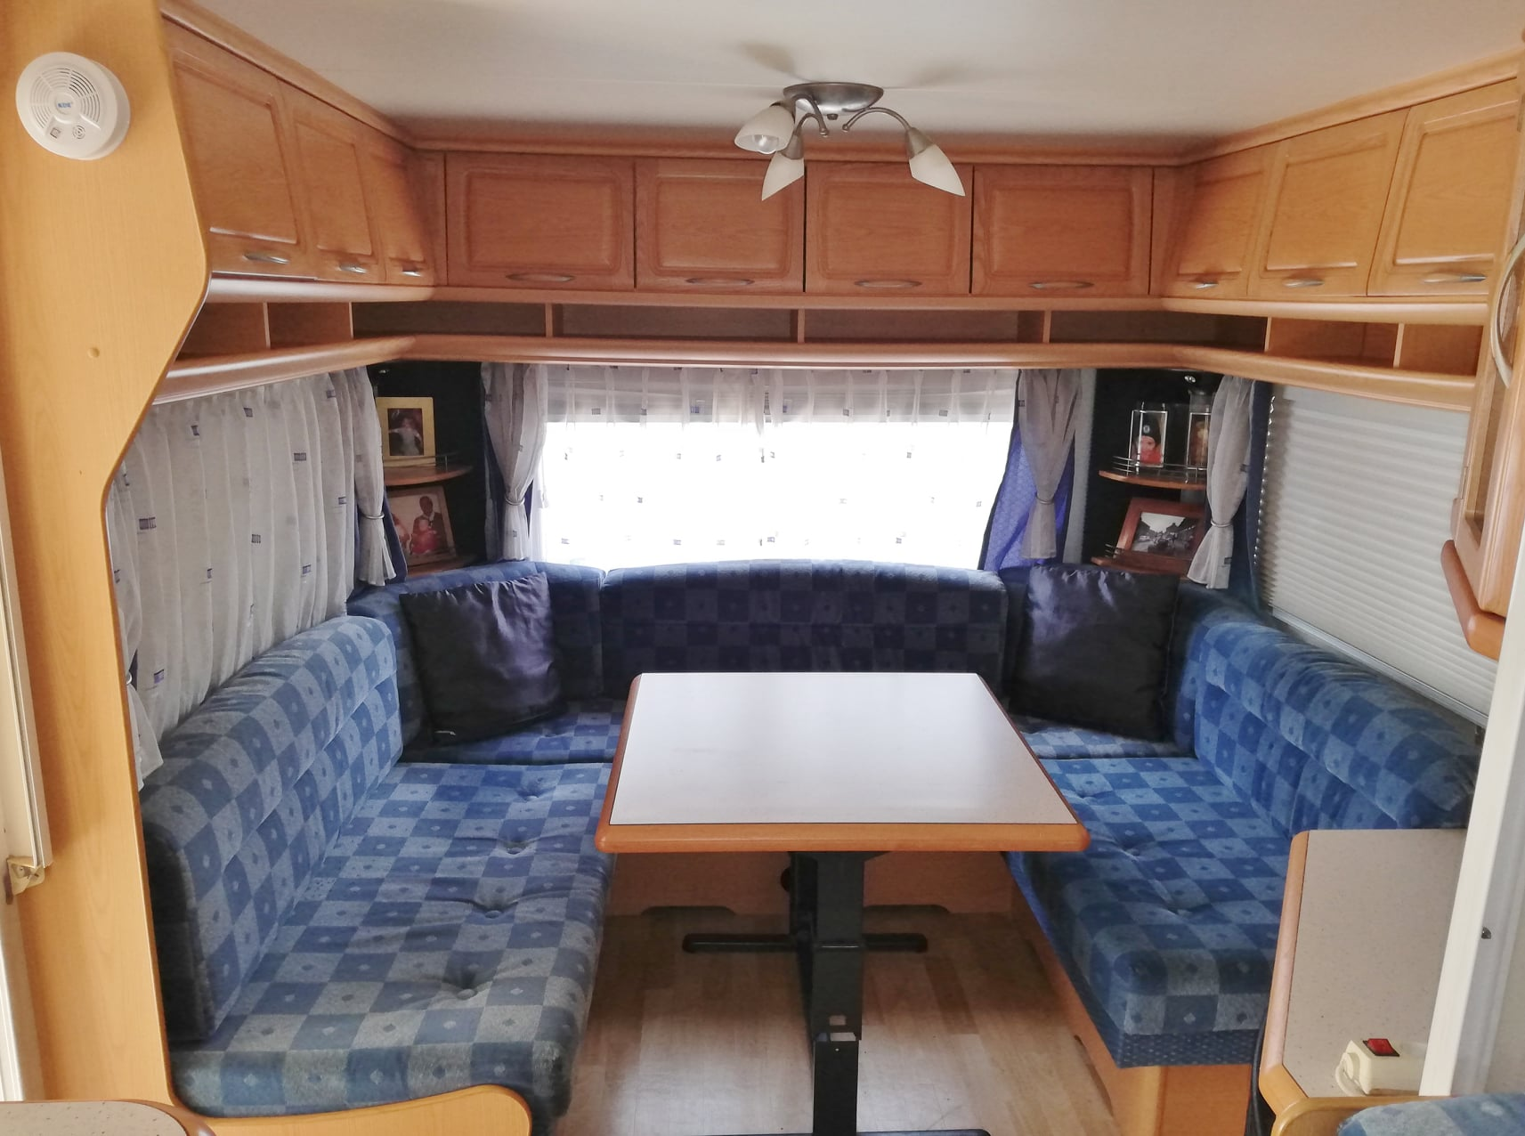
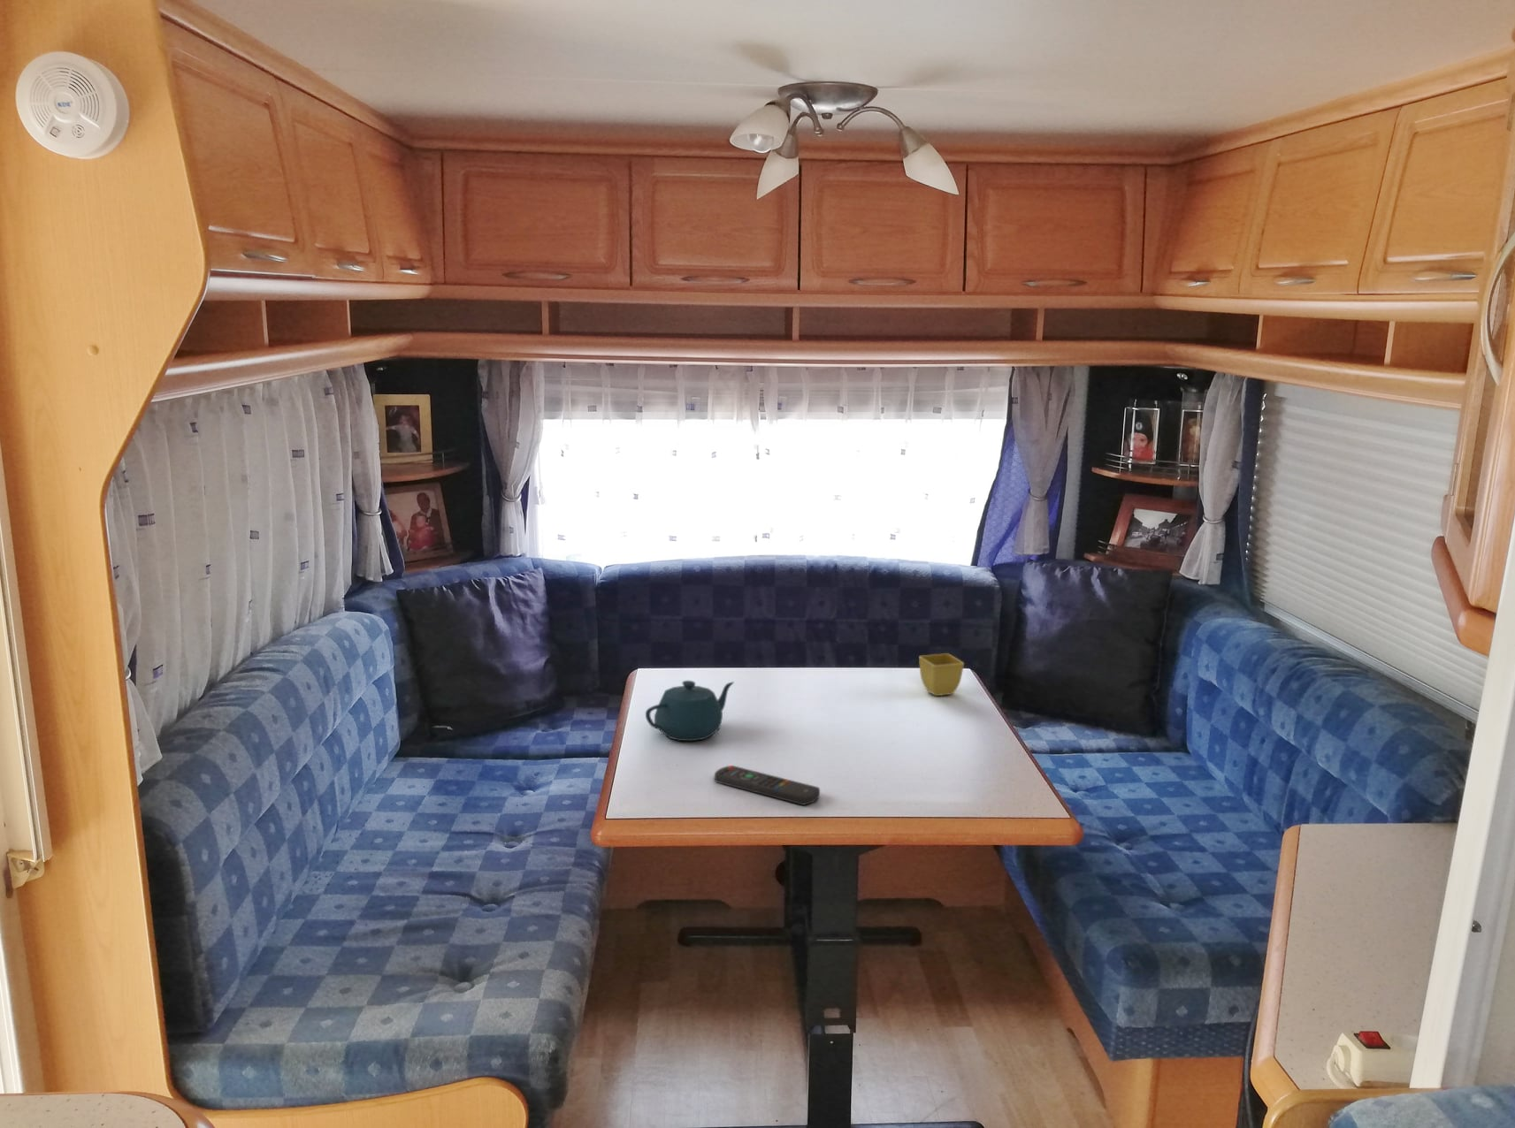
+ flower pot (940, 675)
+ remote control (766, 784)
+ teapot (691, 707)
